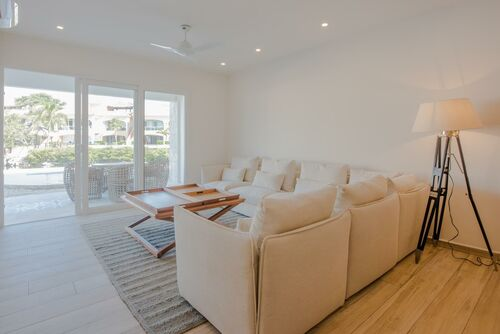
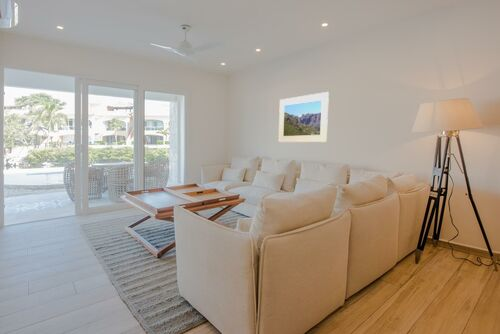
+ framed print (301, 119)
